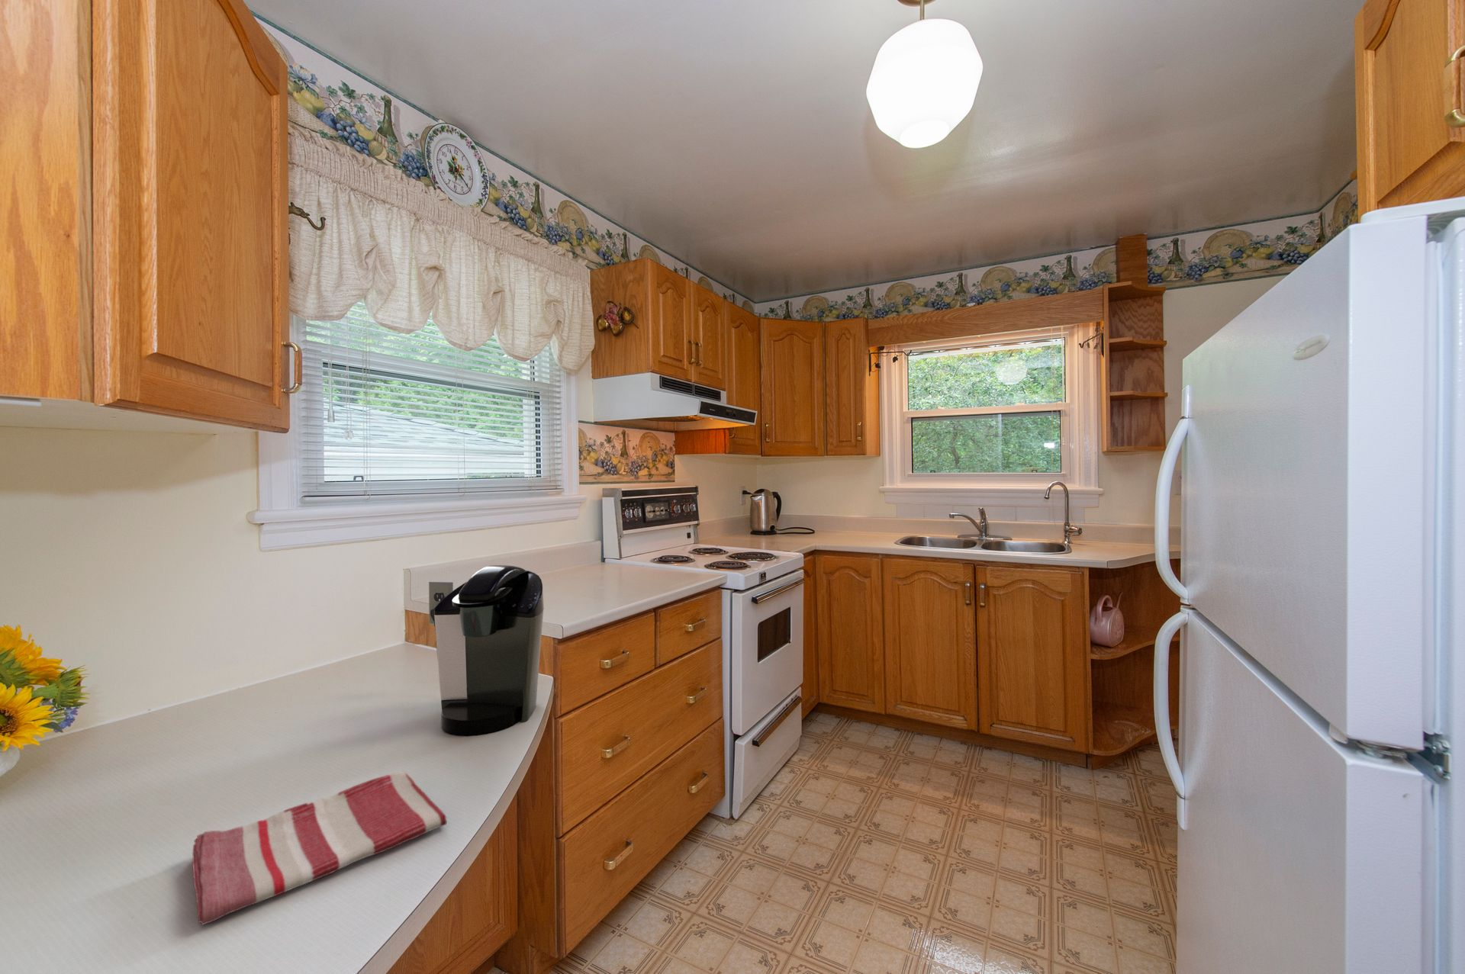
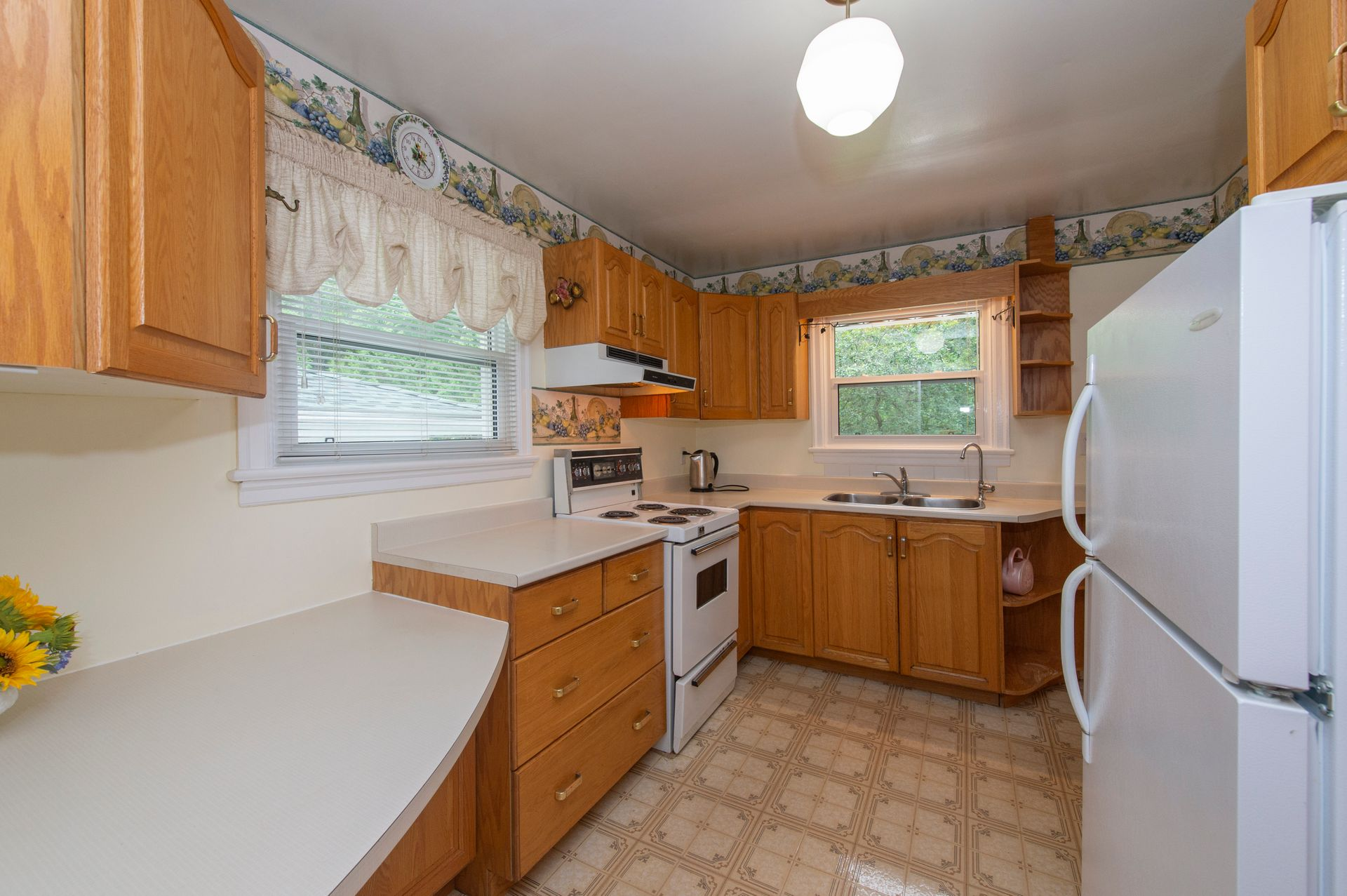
- dish towel (323, 832)
- coffee maker (467, 638)
